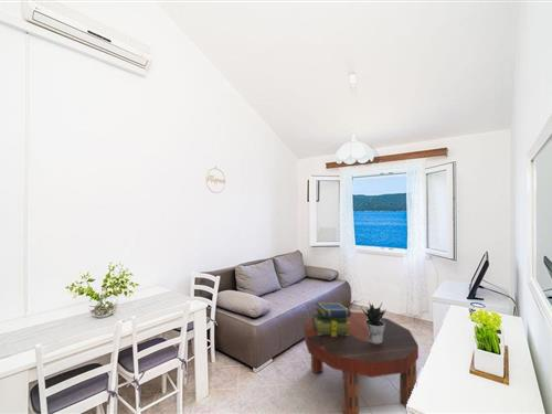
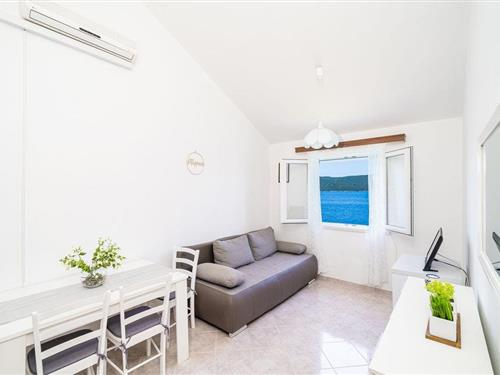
- potted plant (373, 320)
- coffee table (357, 358)
- stack of books (331, 317)
